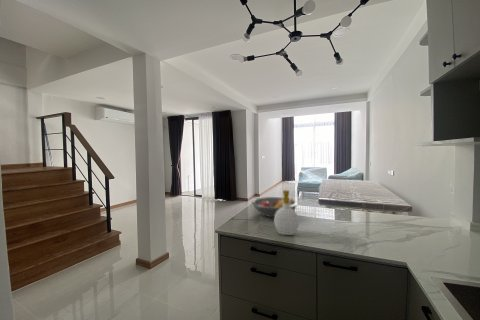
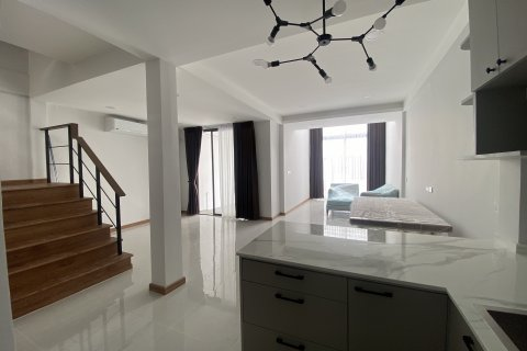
- fruit bowl (274, 206)
- soap bottle (286, 212)
